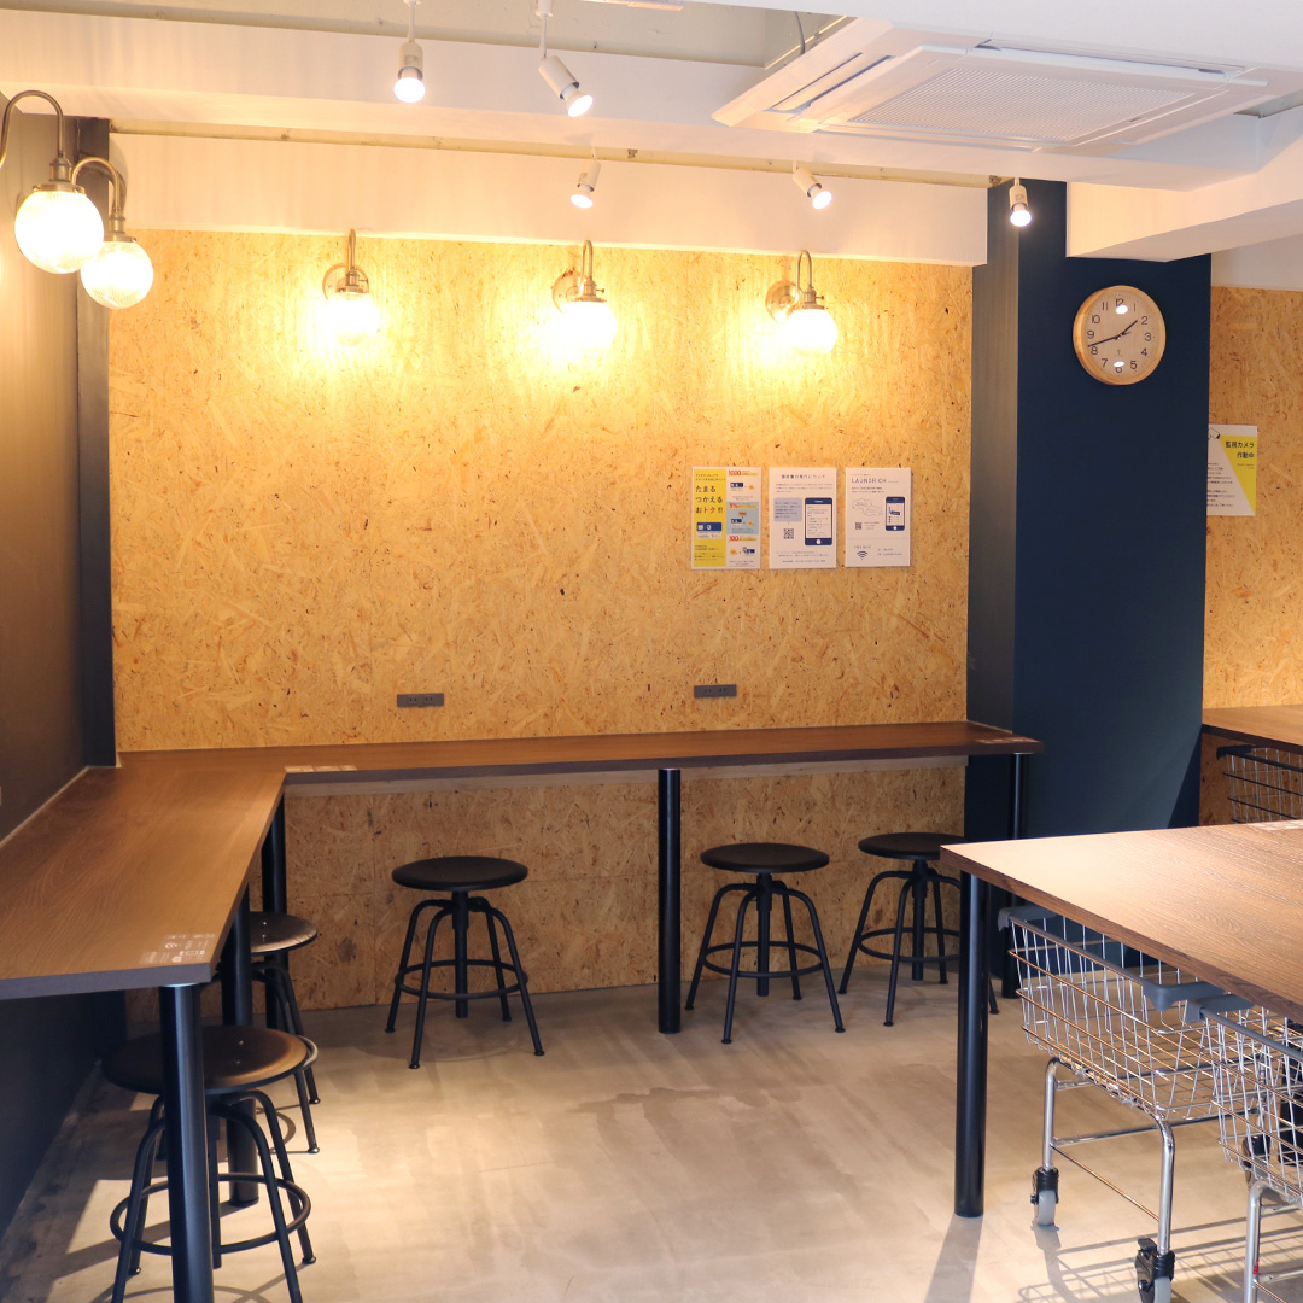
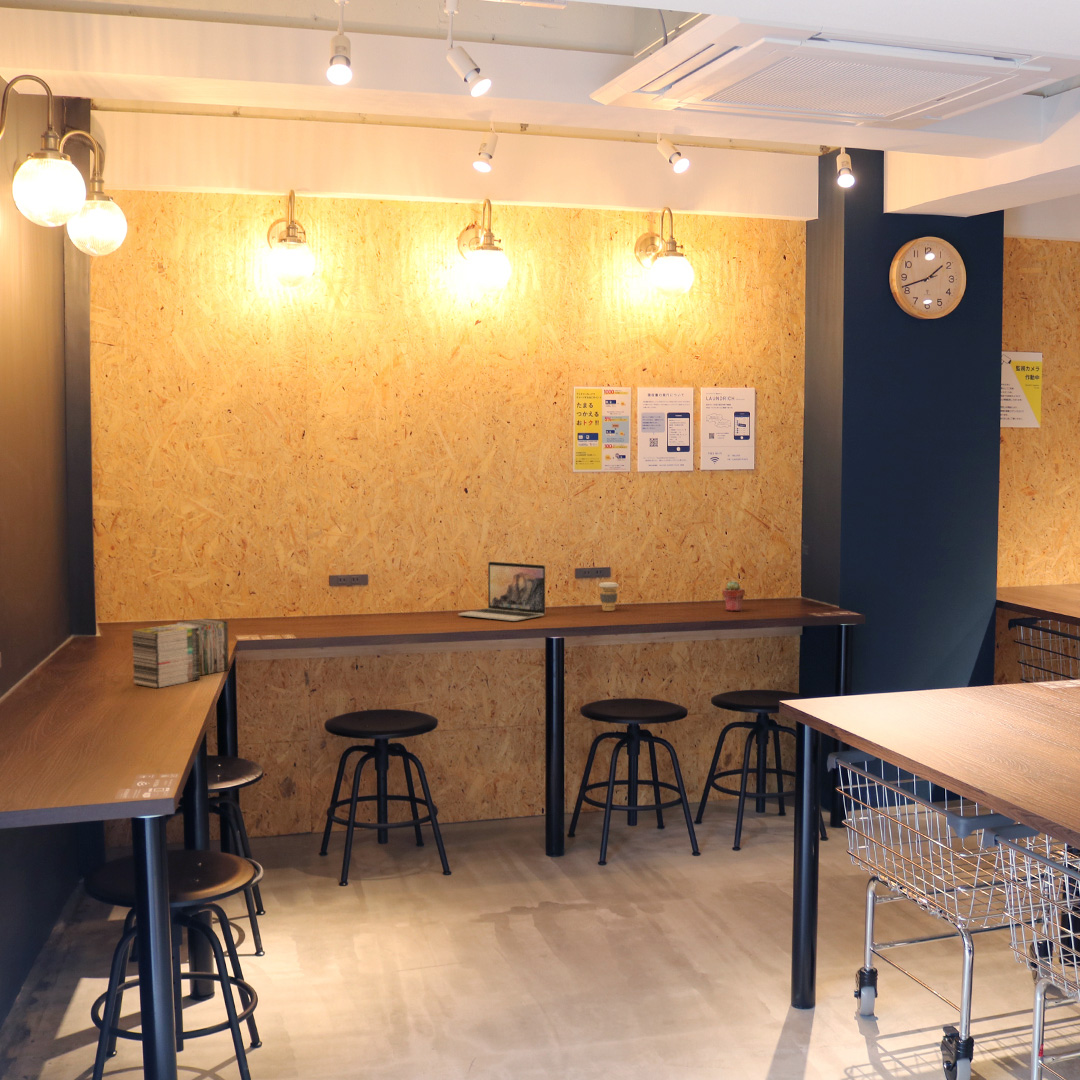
+ coffee cup (608, 596)
+ potted succulent (733, 595)
+ magazine (181, 650)
+ laptop (501, 590)
